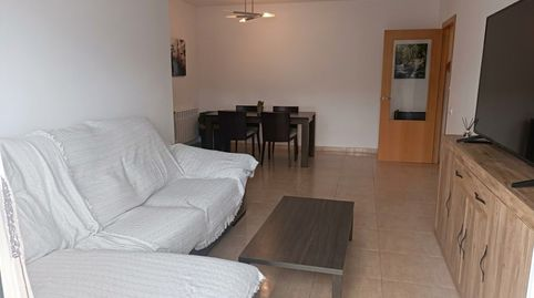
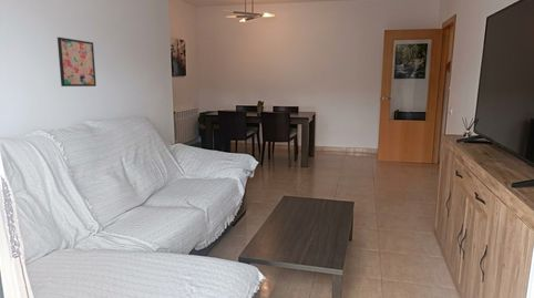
+ wall art (78, 63)
